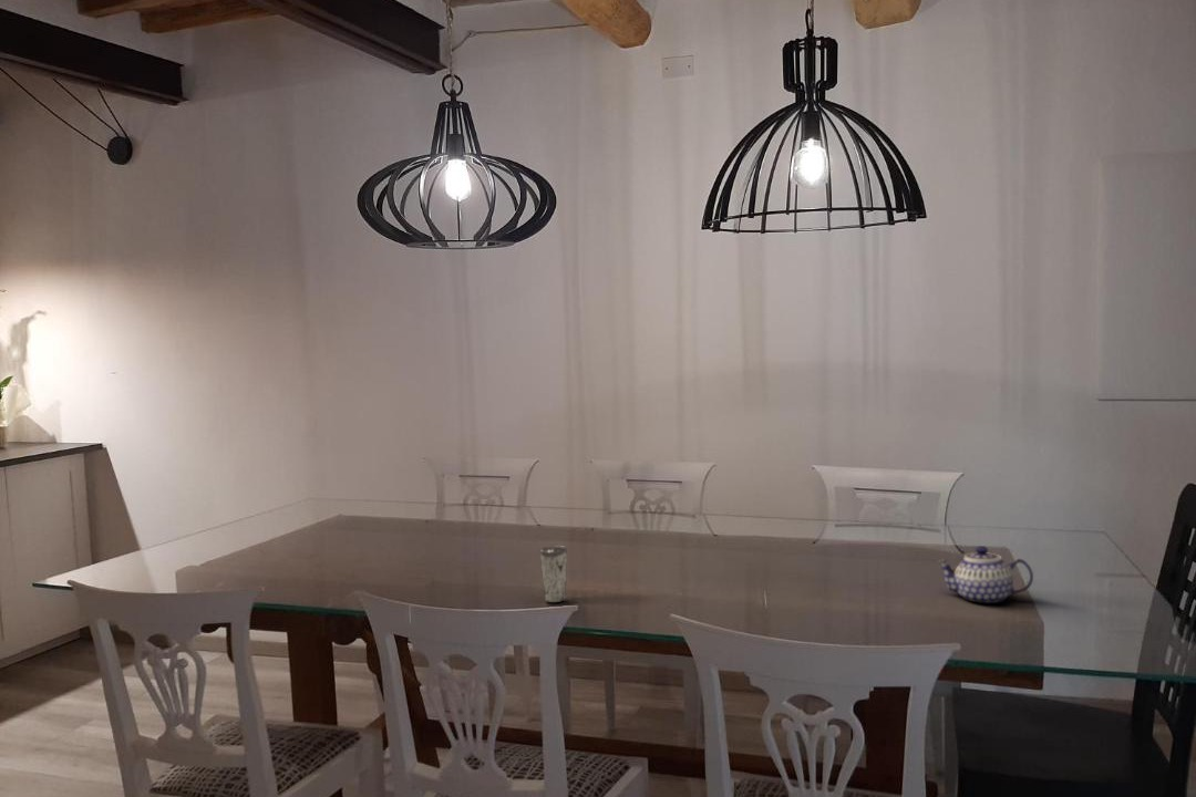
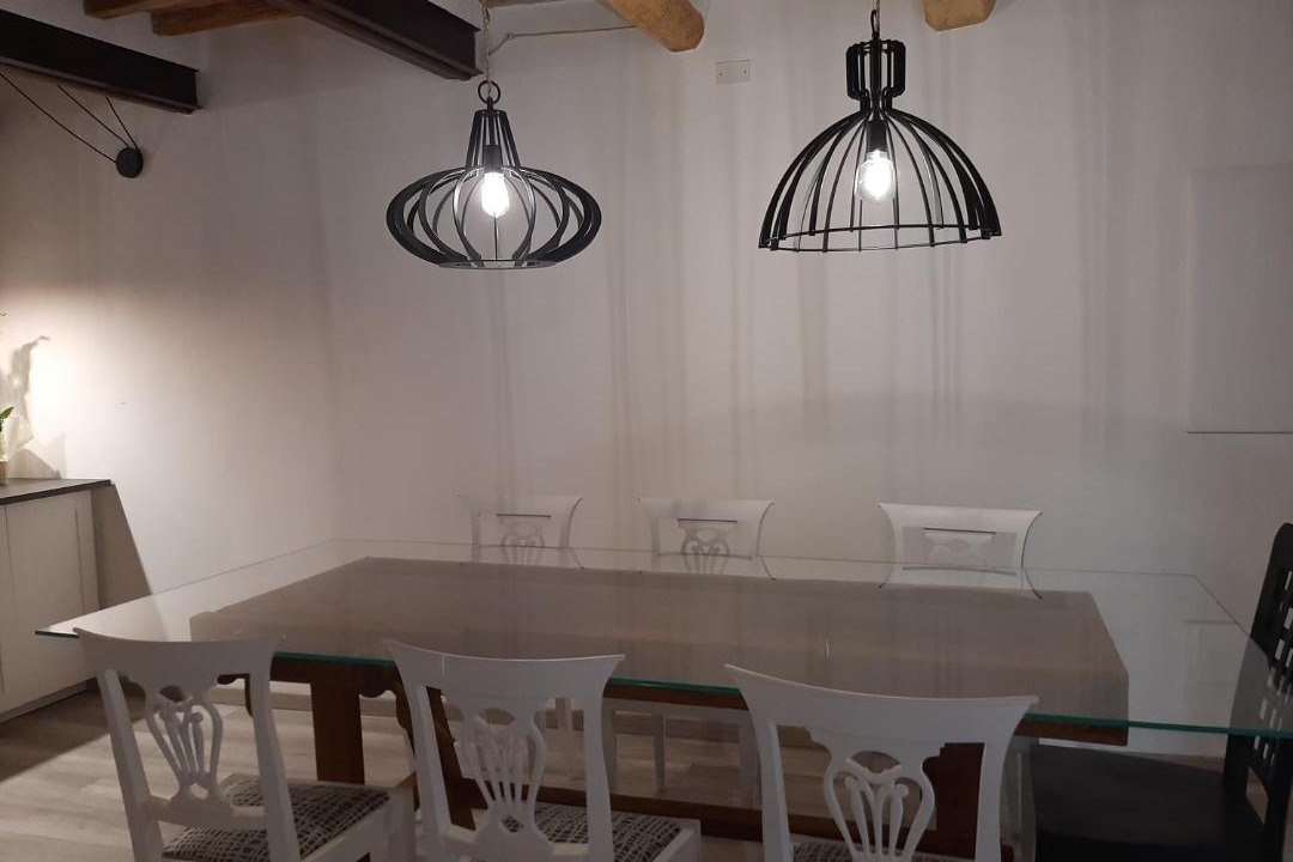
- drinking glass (554, 573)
- teapot (984, 571)
